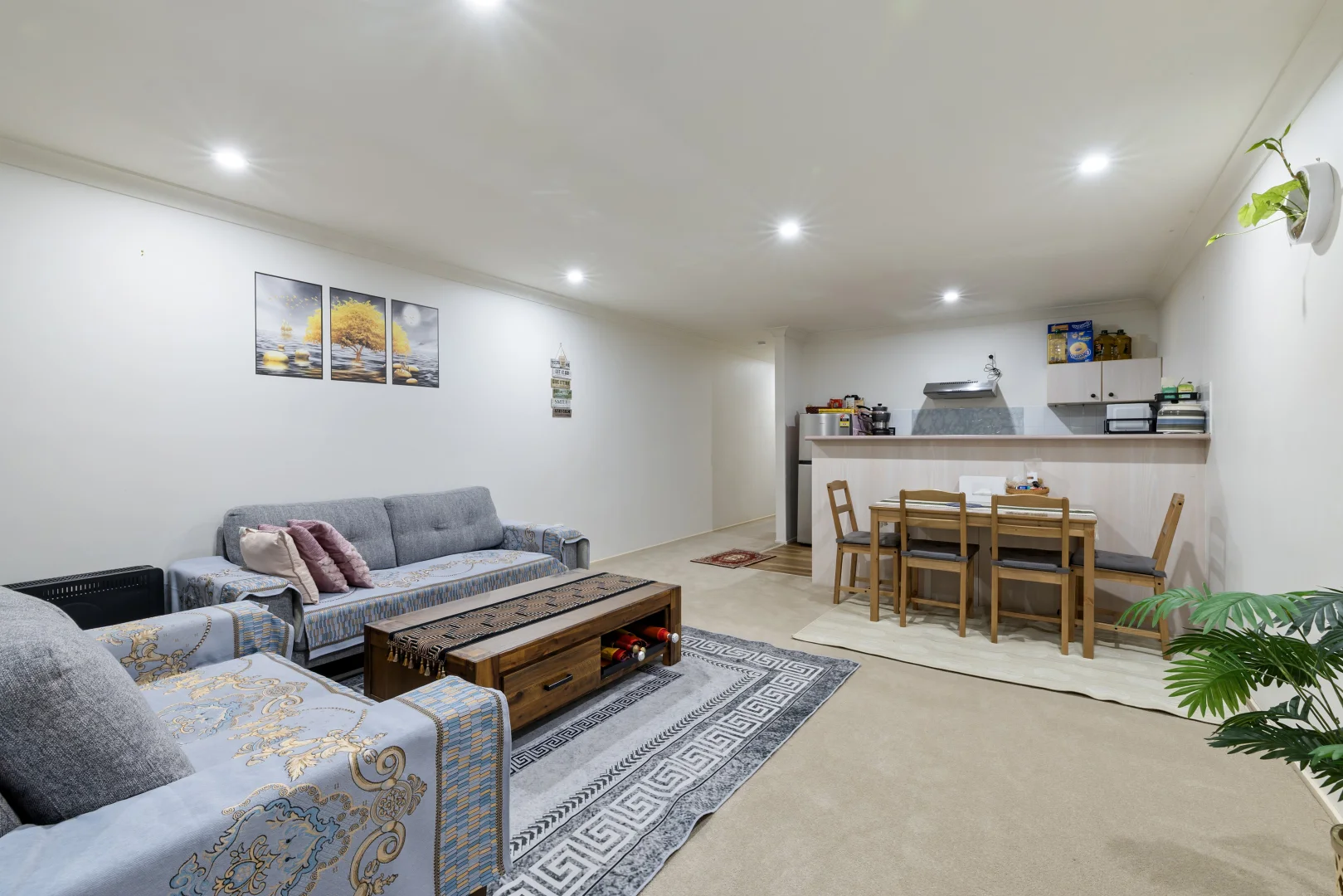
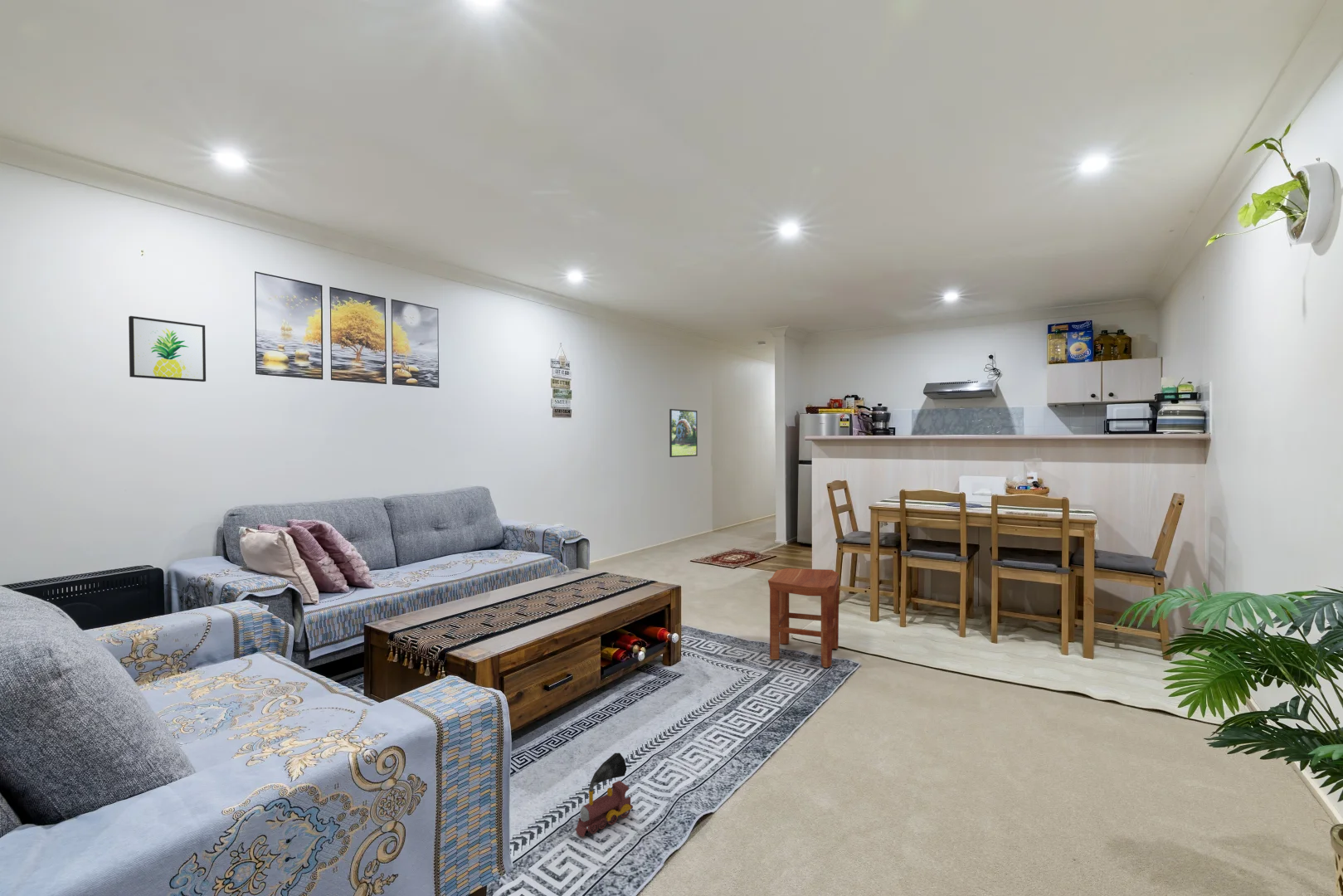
+ toy train (607, 791)
+ stool (804, 614)
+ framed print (684, 433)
+ wall art (168, 350)
